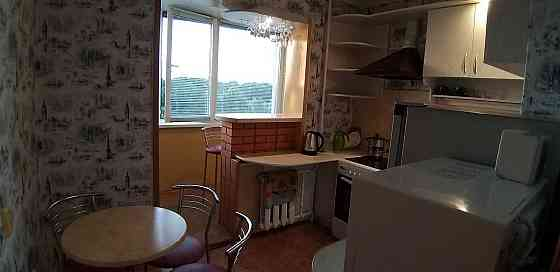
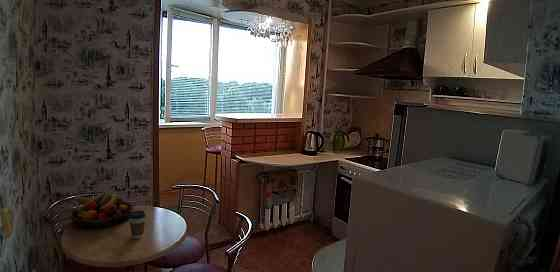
+ coffee cup (137, 224)
+ fruit bowl (102, 207)
